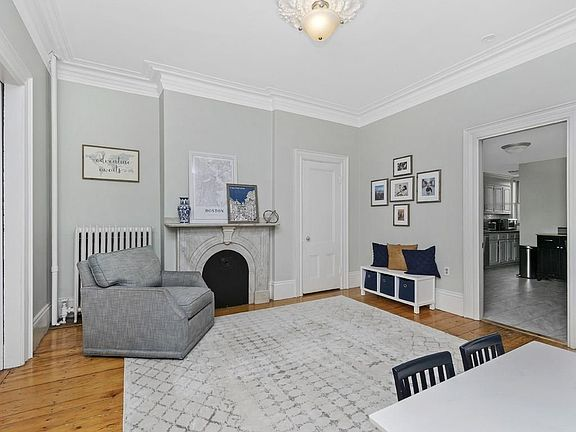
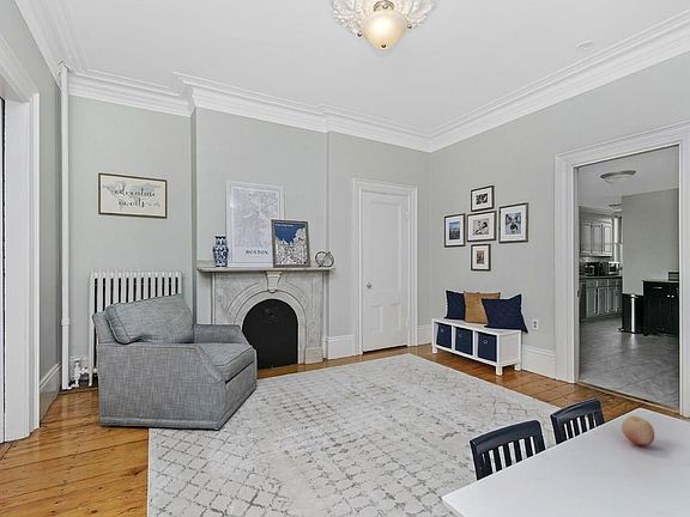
+ fruit (637, 431)
